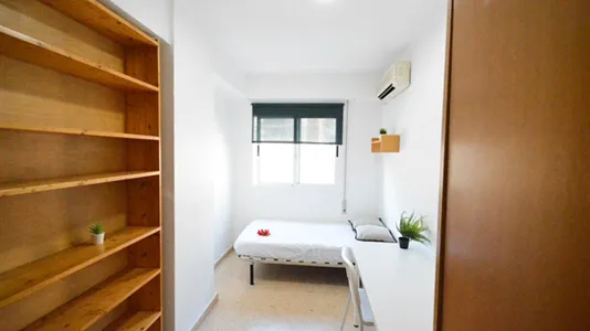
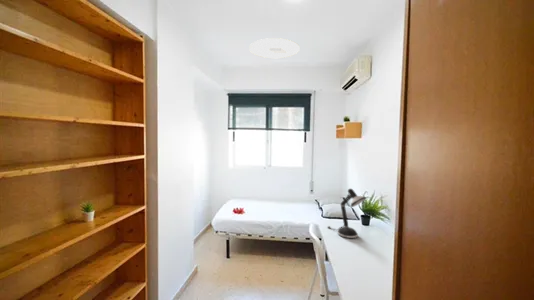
+ desk lamp (345, 211)
+ ceiling light (274, 46)
